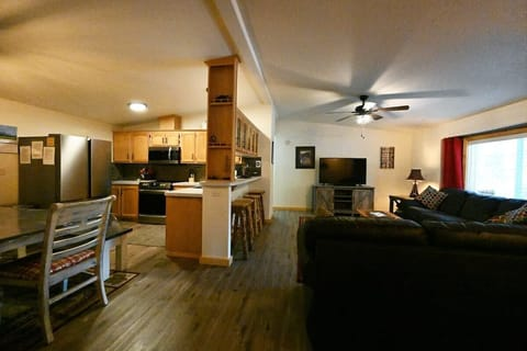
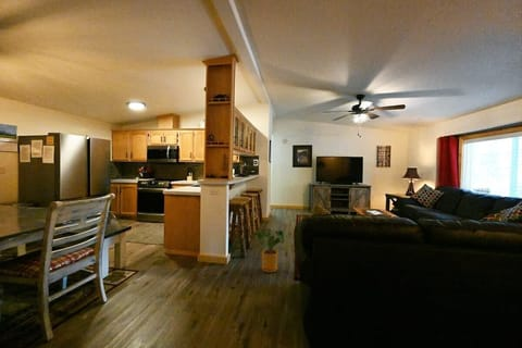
+ house plant (271, 248)
